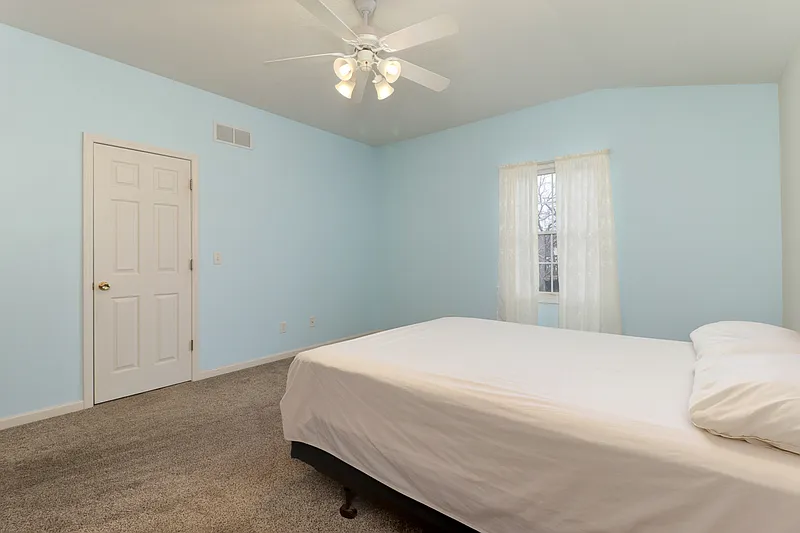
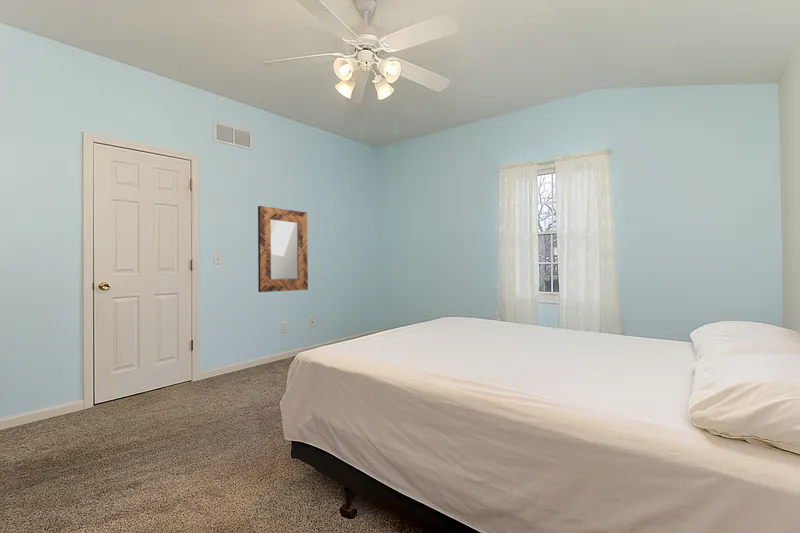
+ home mirror (284, 250)
